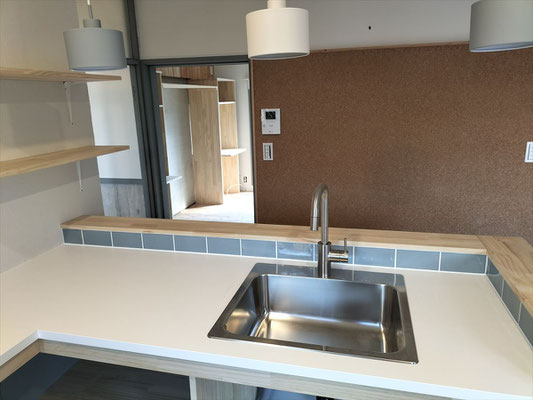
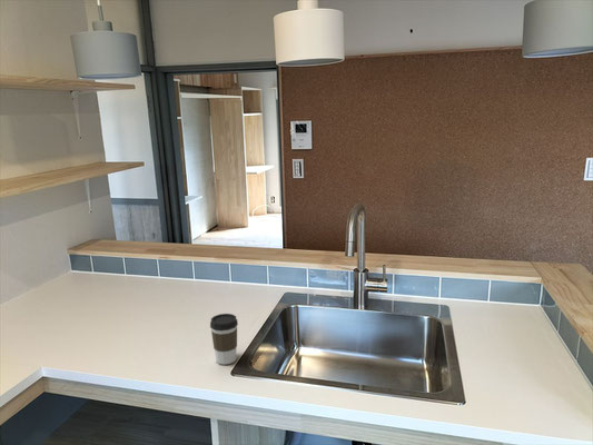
+ coffee cup (225, 338)
